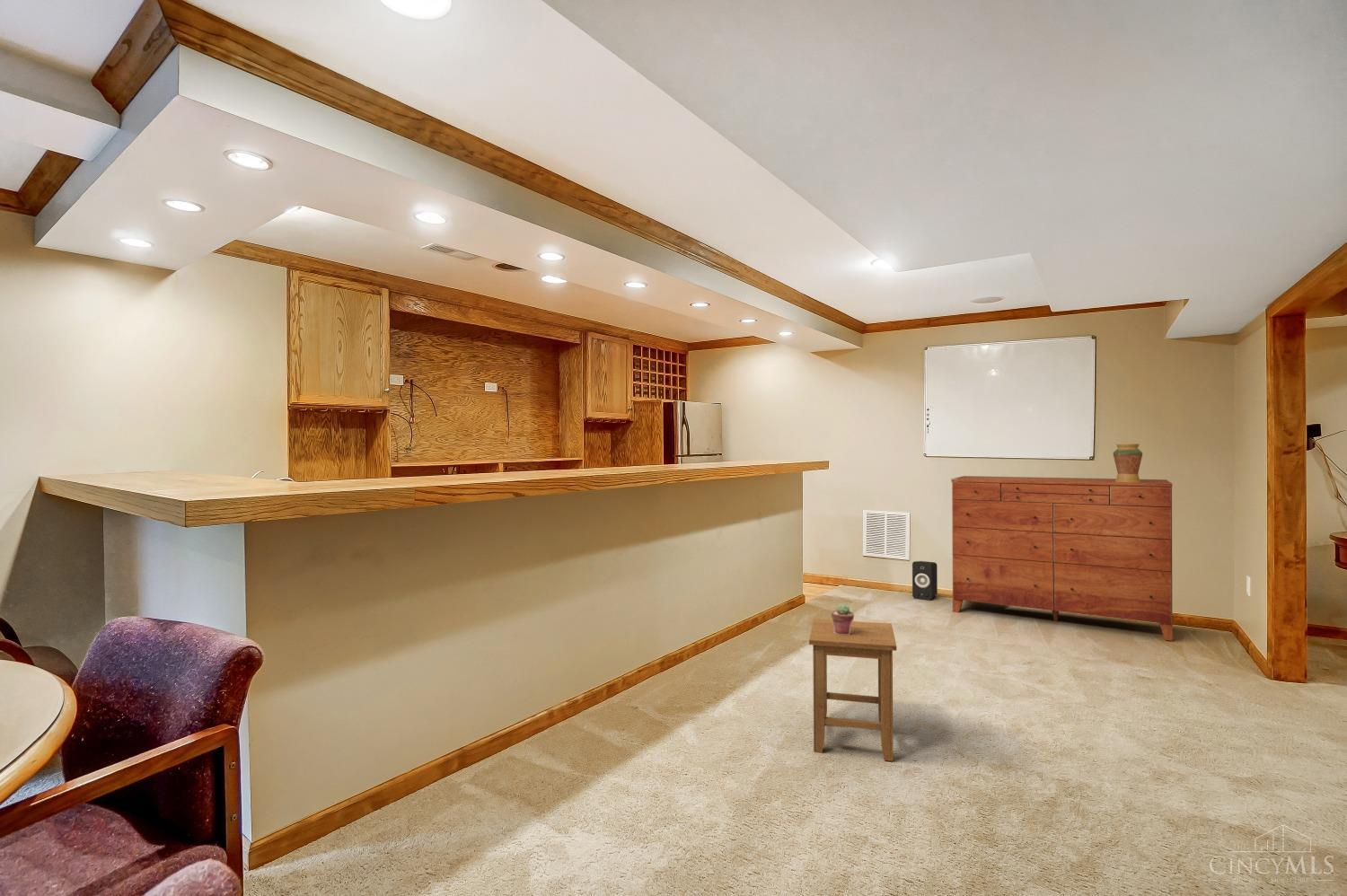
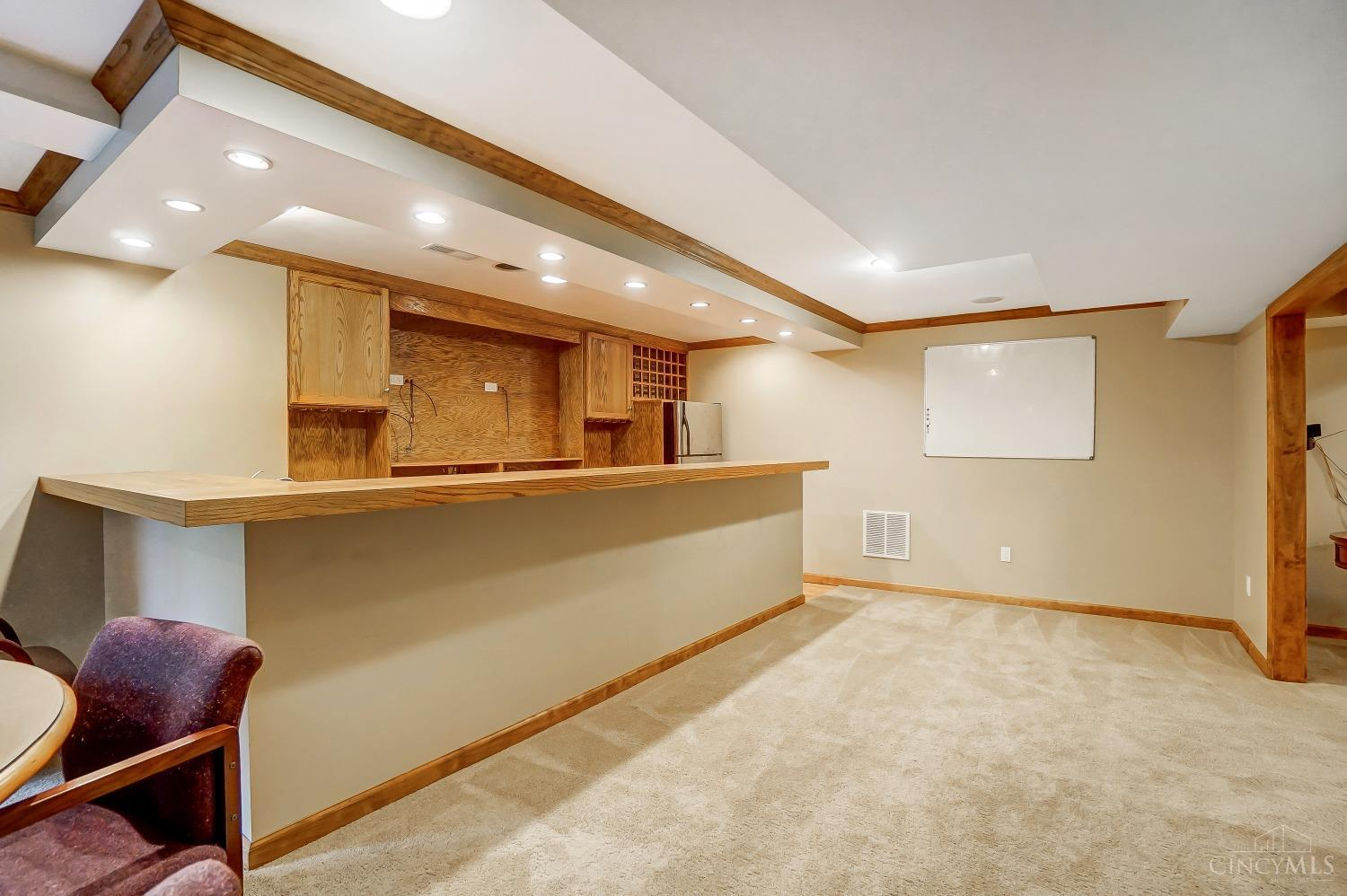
- stool (851, 694)
- potted succulent (842, 618)
- speaker (924, 578)
- dresser (1055, 549)
- decorative vase (1127, 462)
